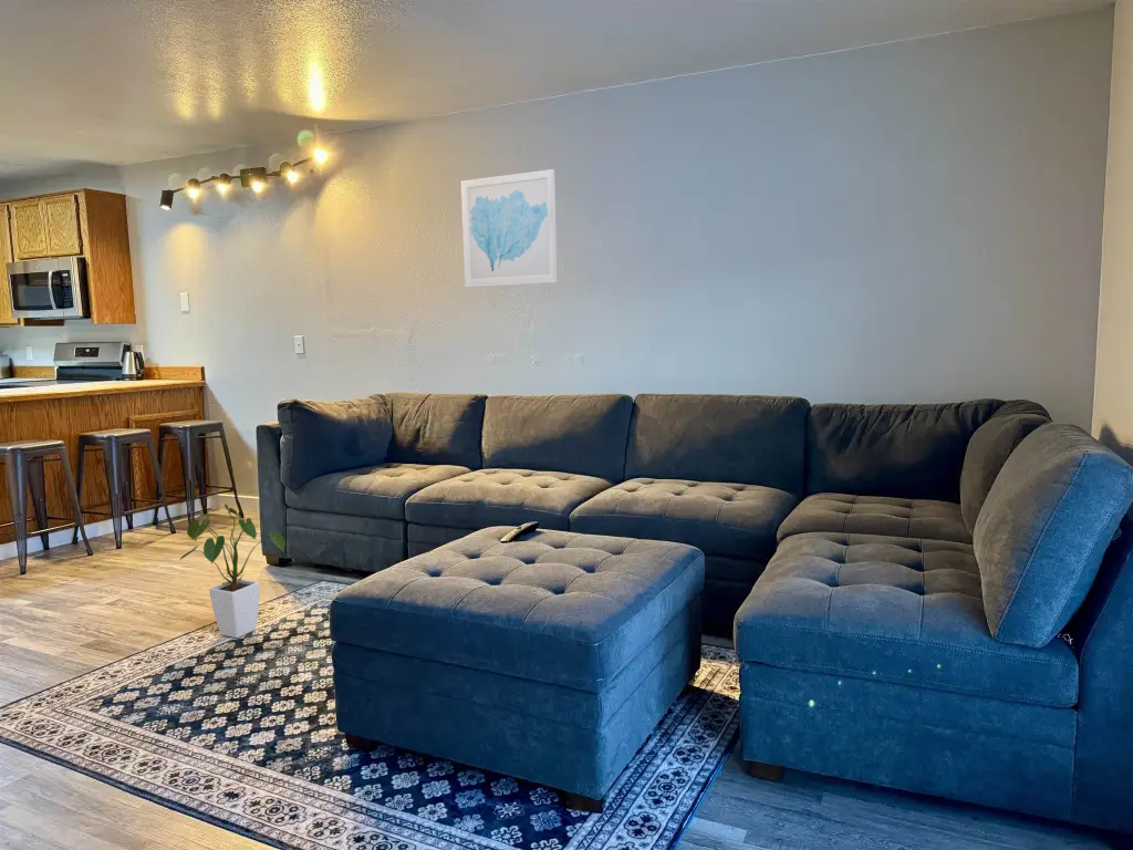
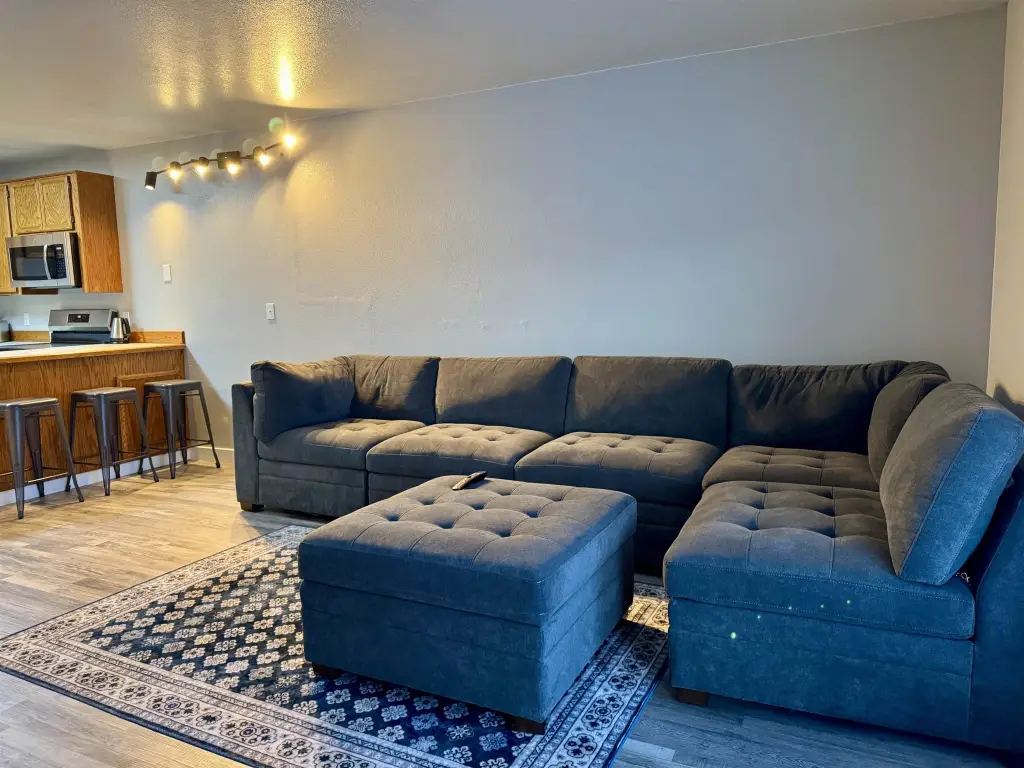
- house plant (241, 570)
- wall art (508, 230)
